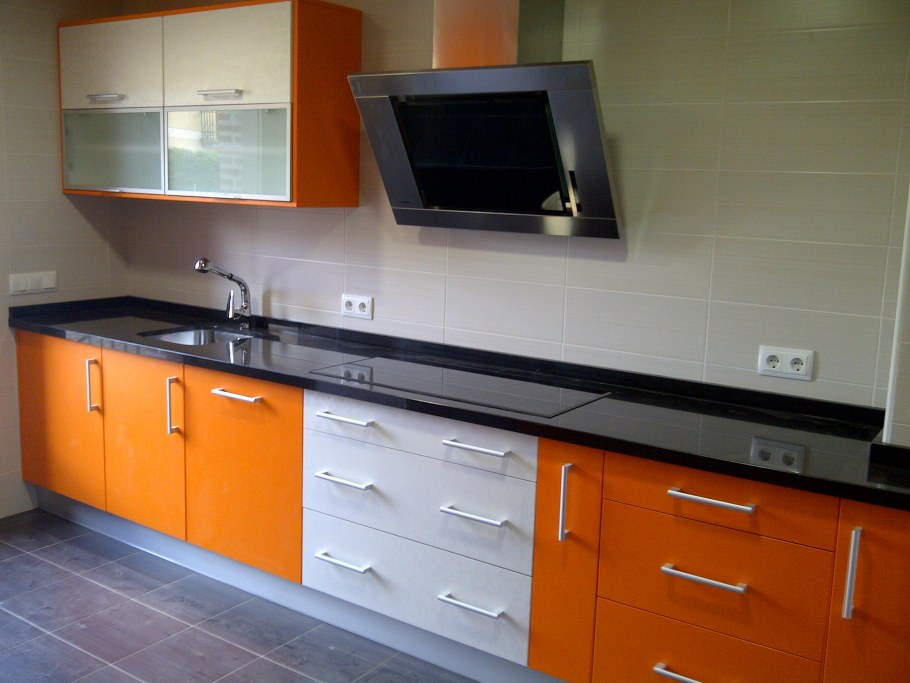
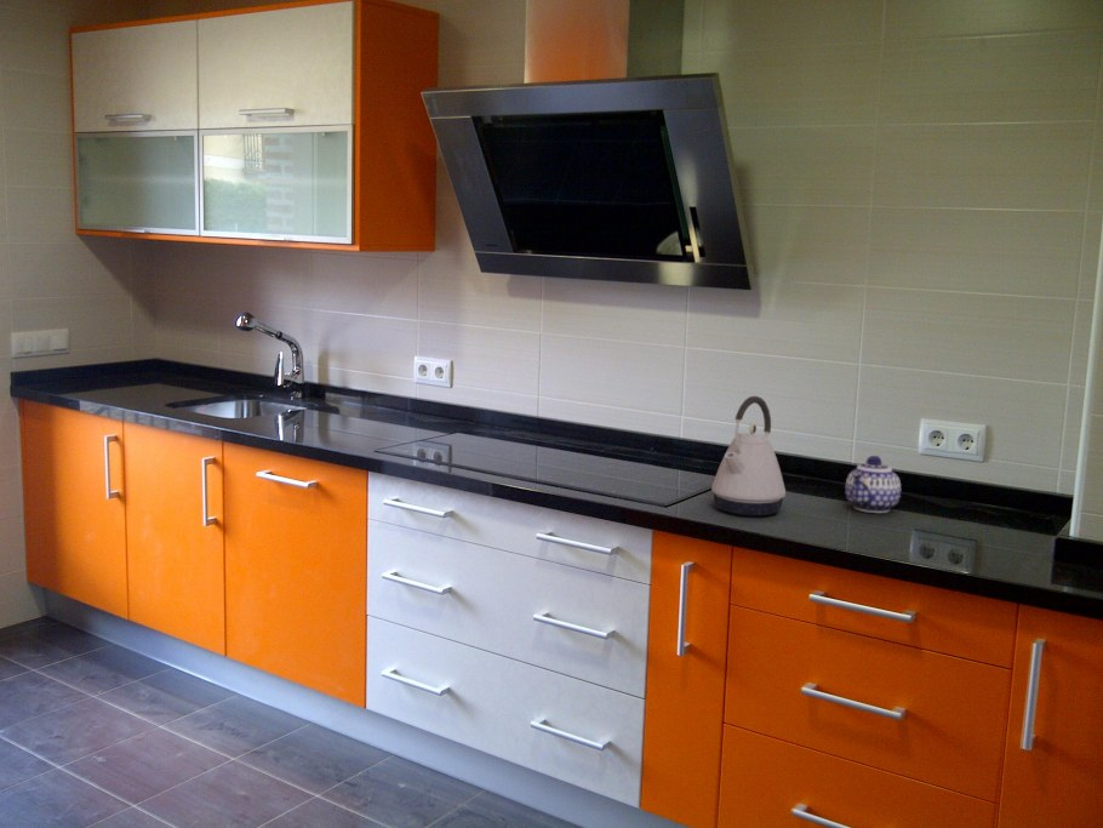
+ teapot (873, 482)
+ kettle (749, 453)
